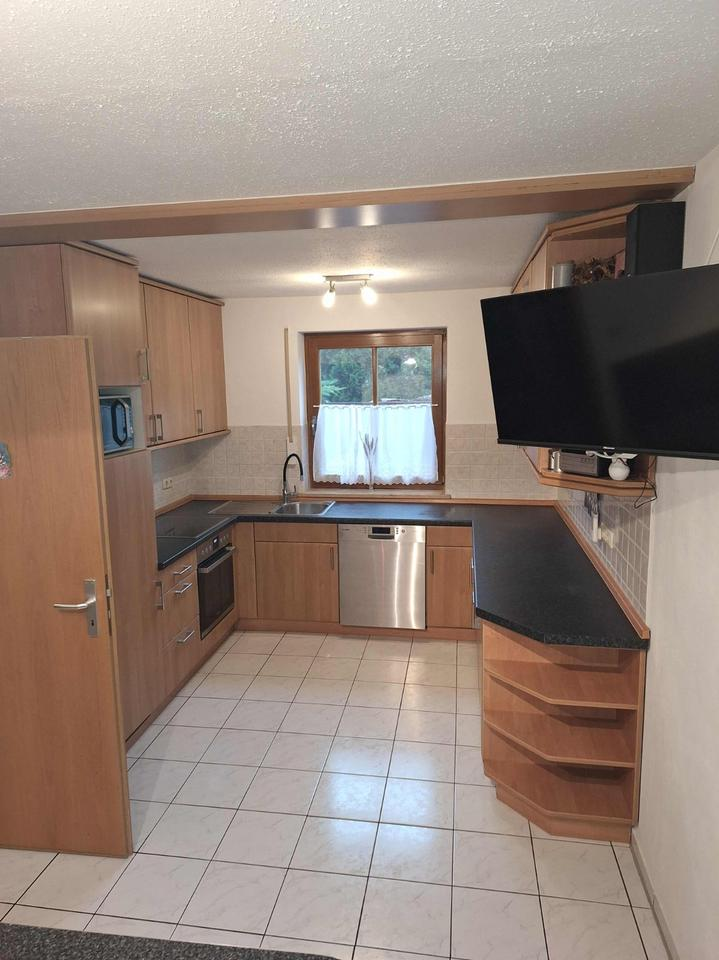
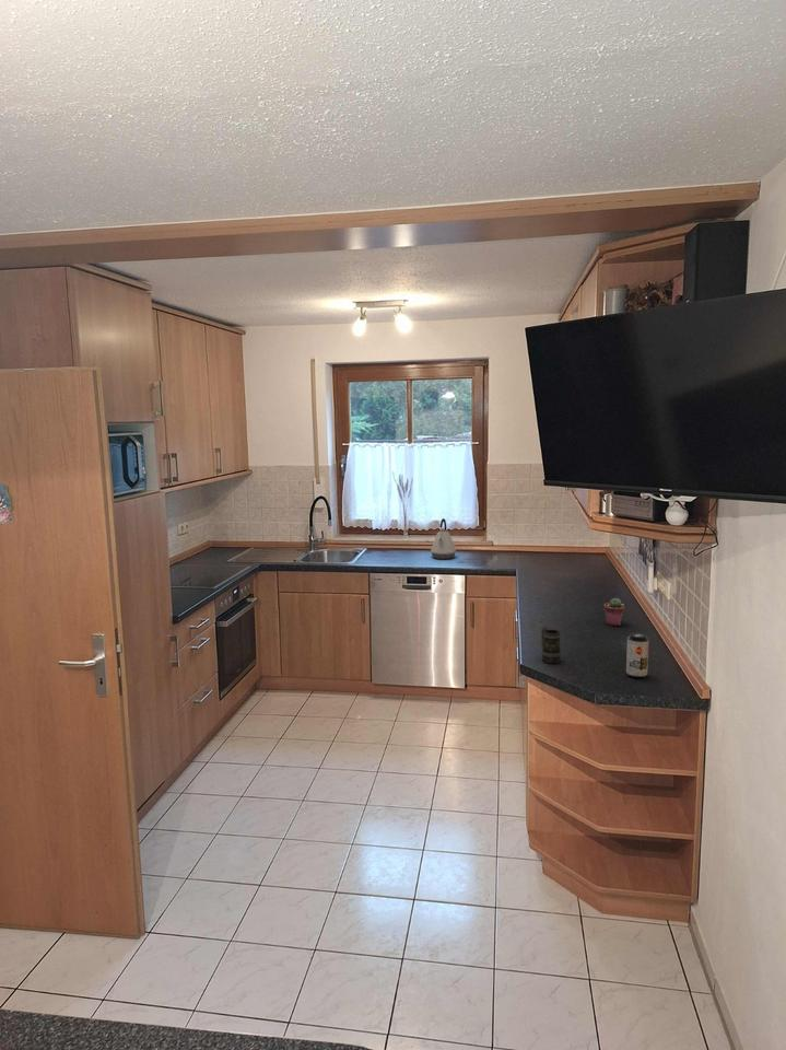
+ mug (549, 644)
+ beverage can (637, 655)
+ potted succulent (613, 610)
+ kettle (443, 538)
